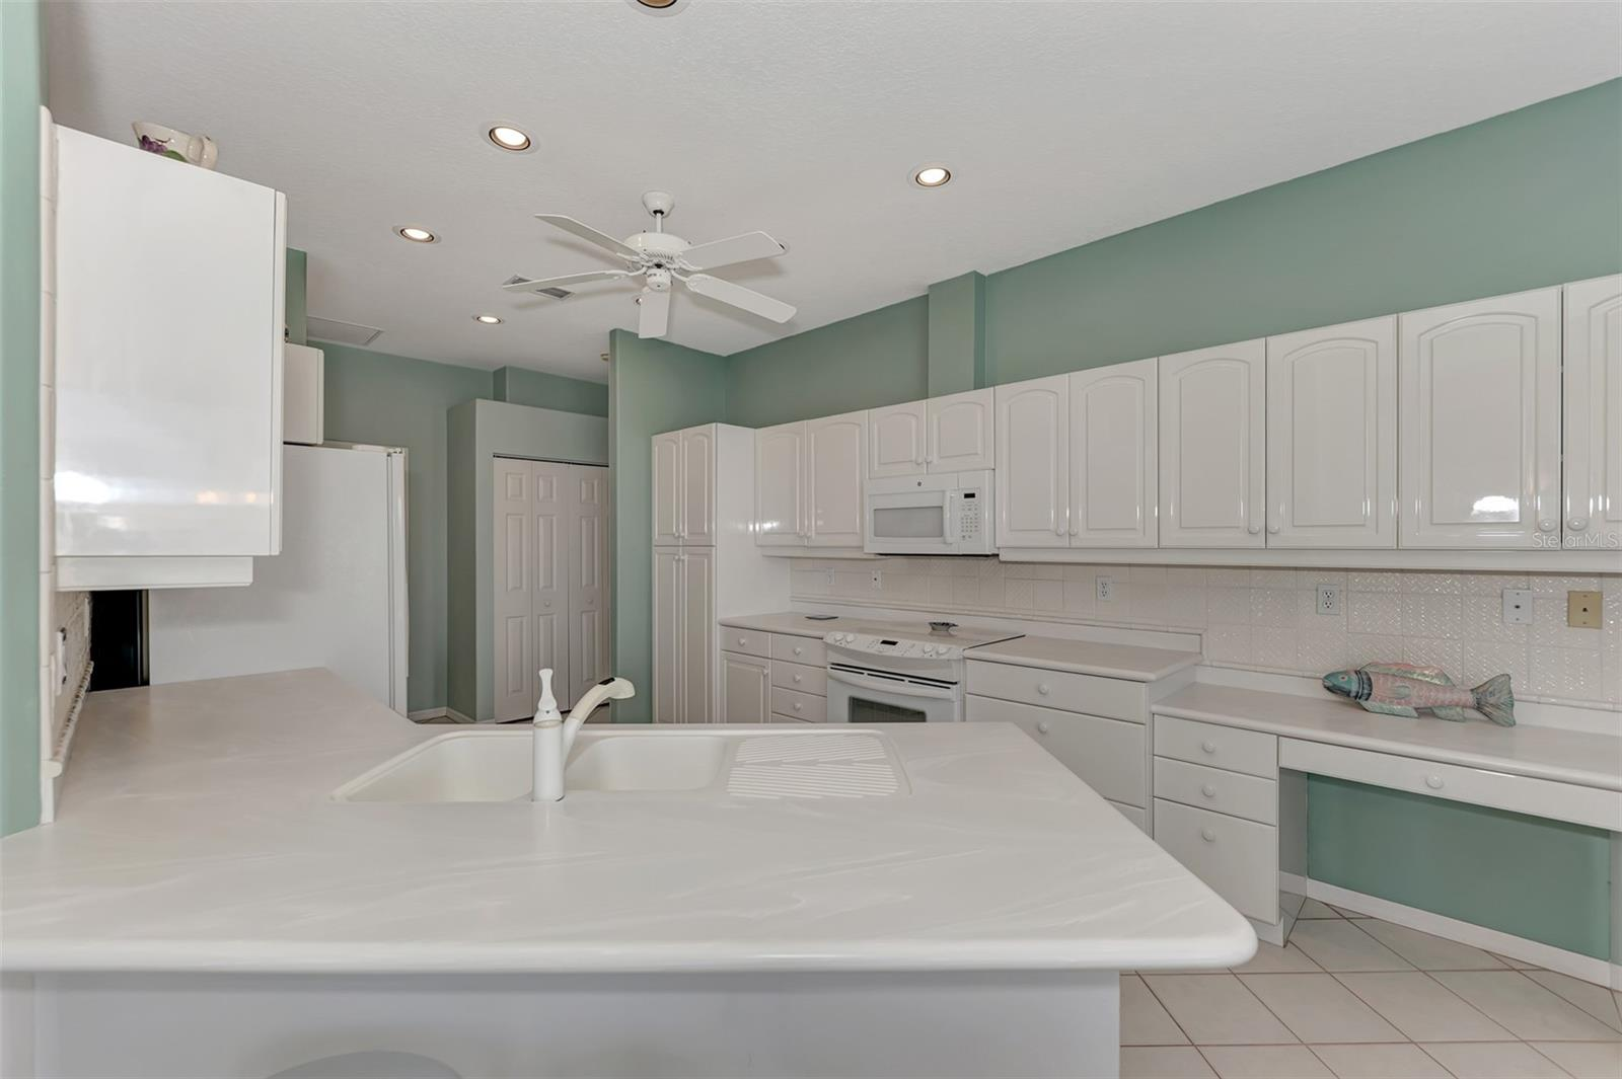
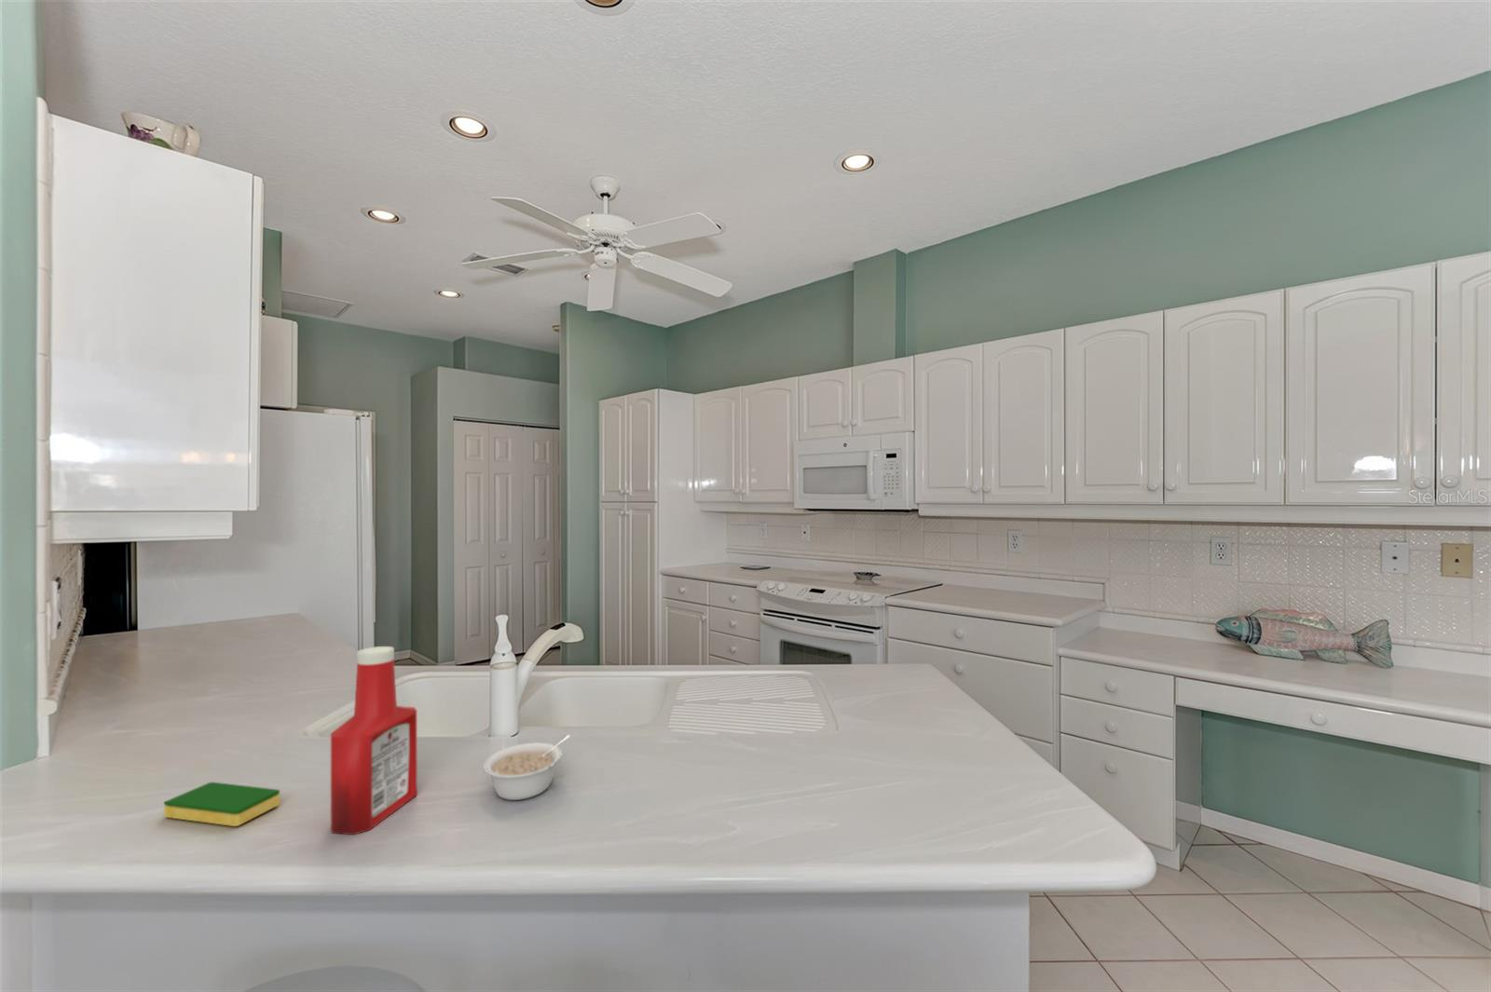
+ dish sponge (223, 803)
+ soap bottle (376, 731)
+ legume (525, 768)
